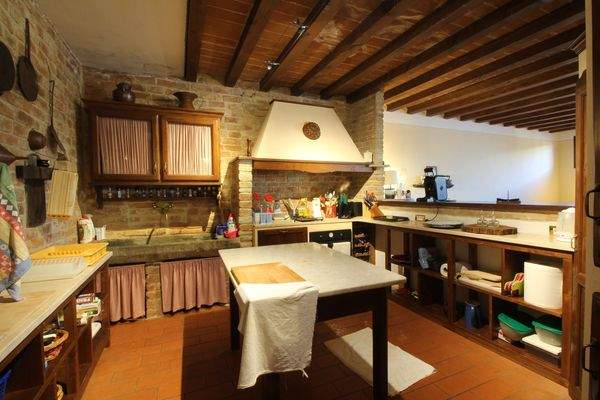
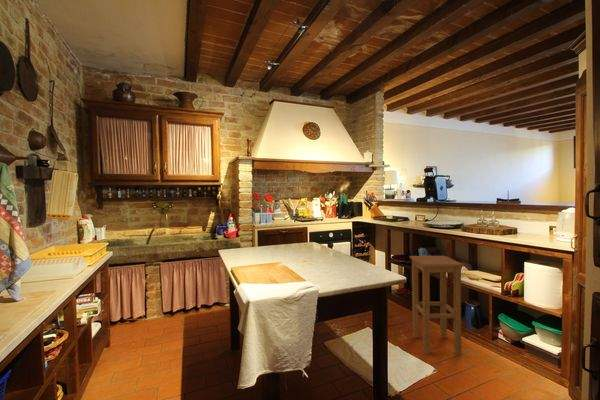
+ stool (435, 302)
